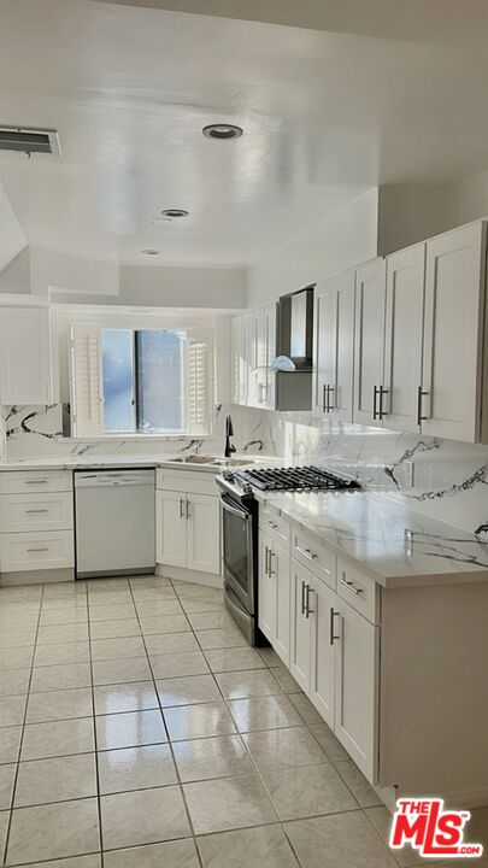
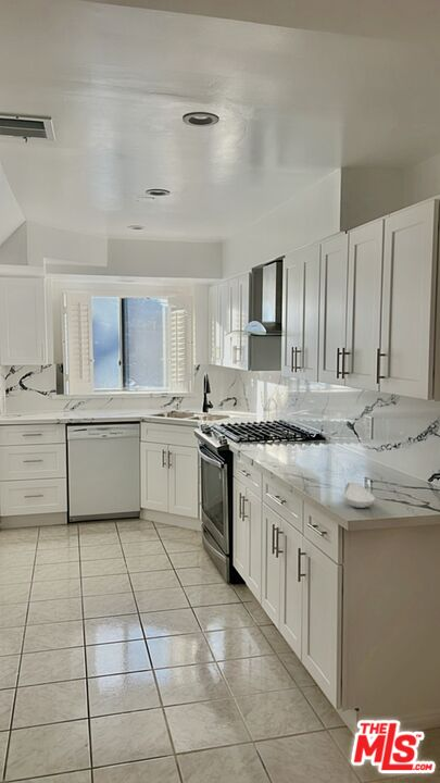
+ spoon rest (355, 493)
